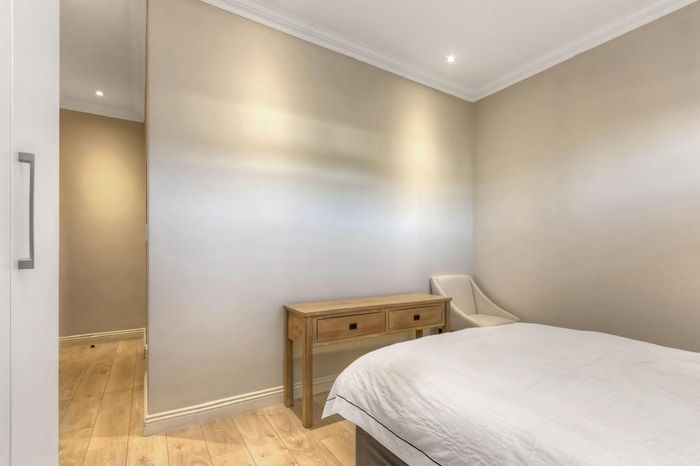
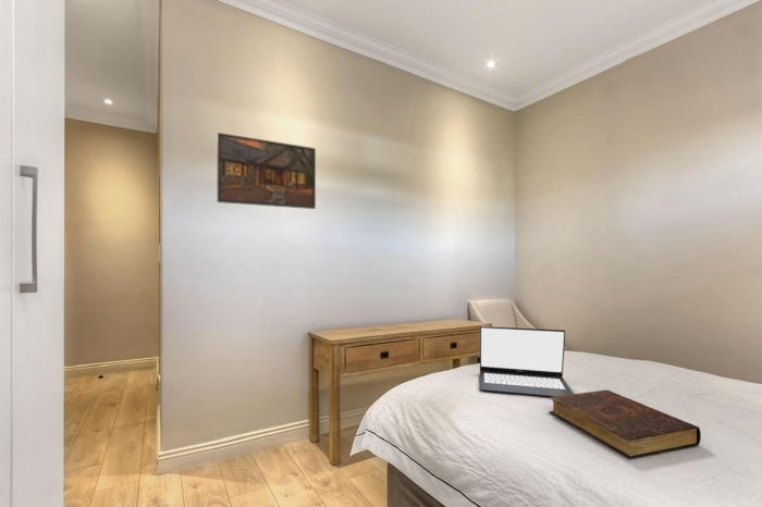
+ laptop (523, 357)
+ book (617, 418)
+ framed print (269, 173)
